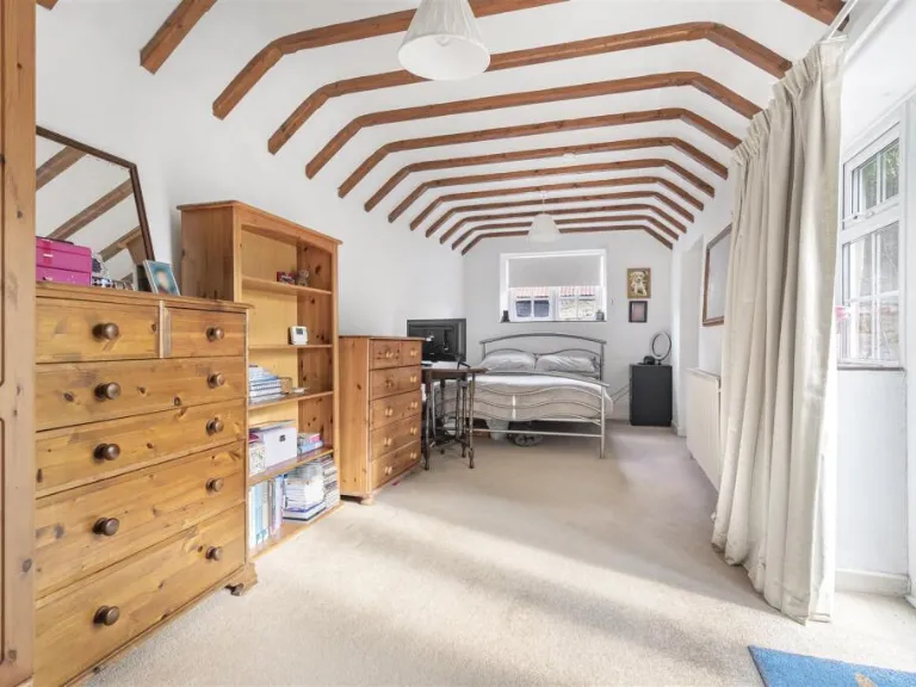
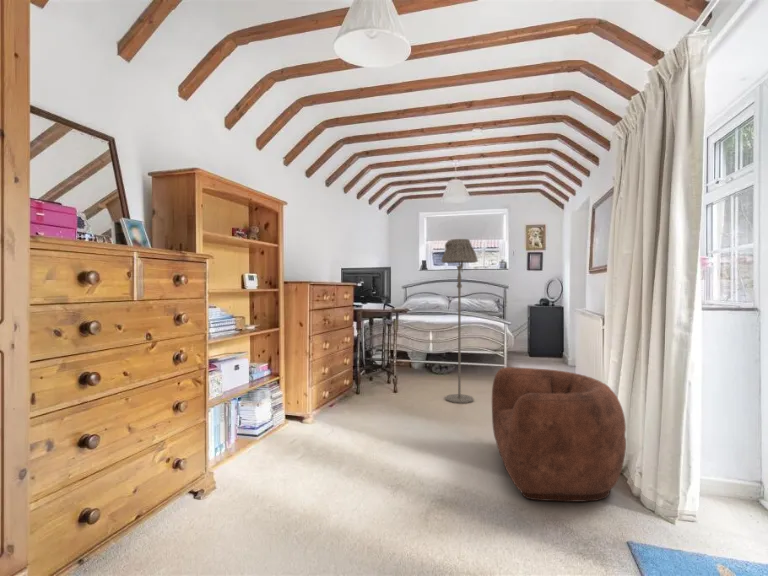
+ floor lamp (459, 319)
+ armchair (556, 427)
